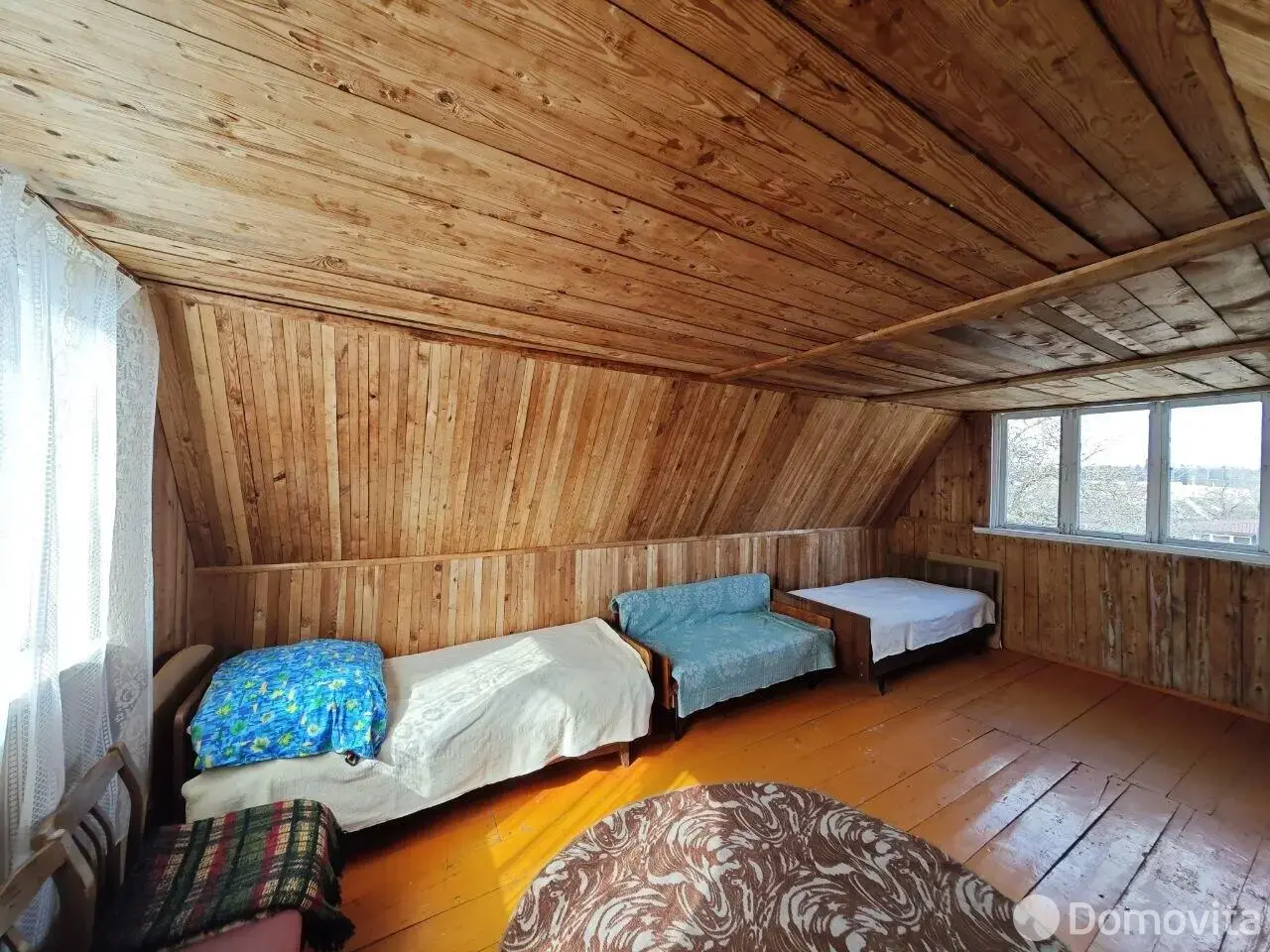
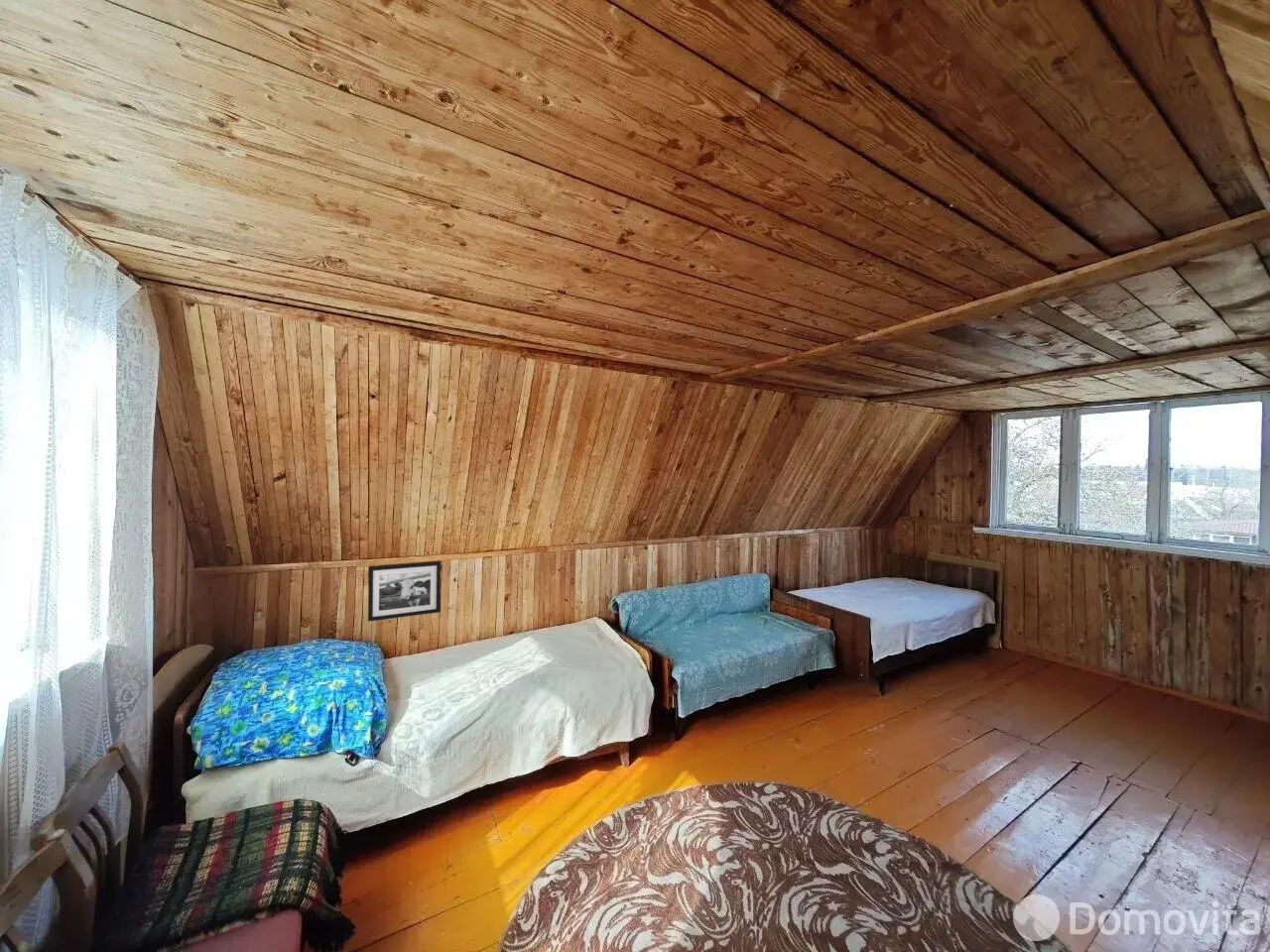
+ picture frame (405, 589)
